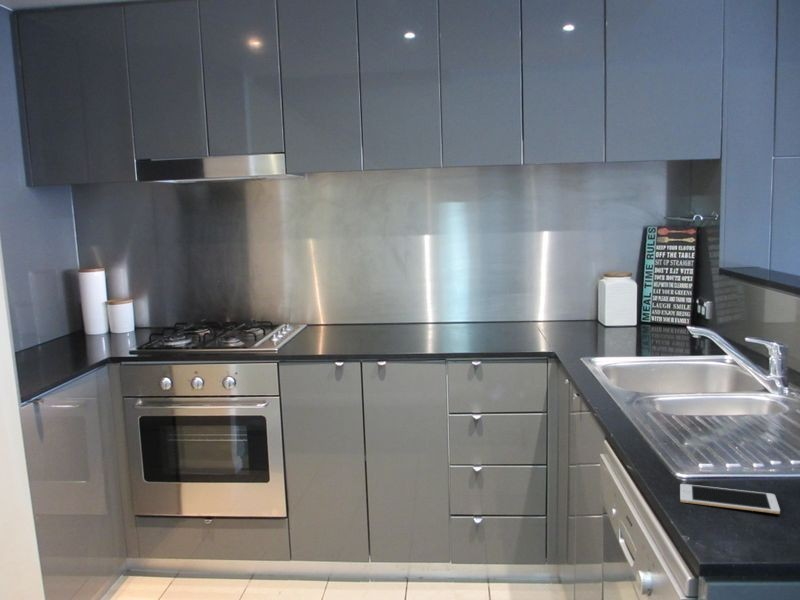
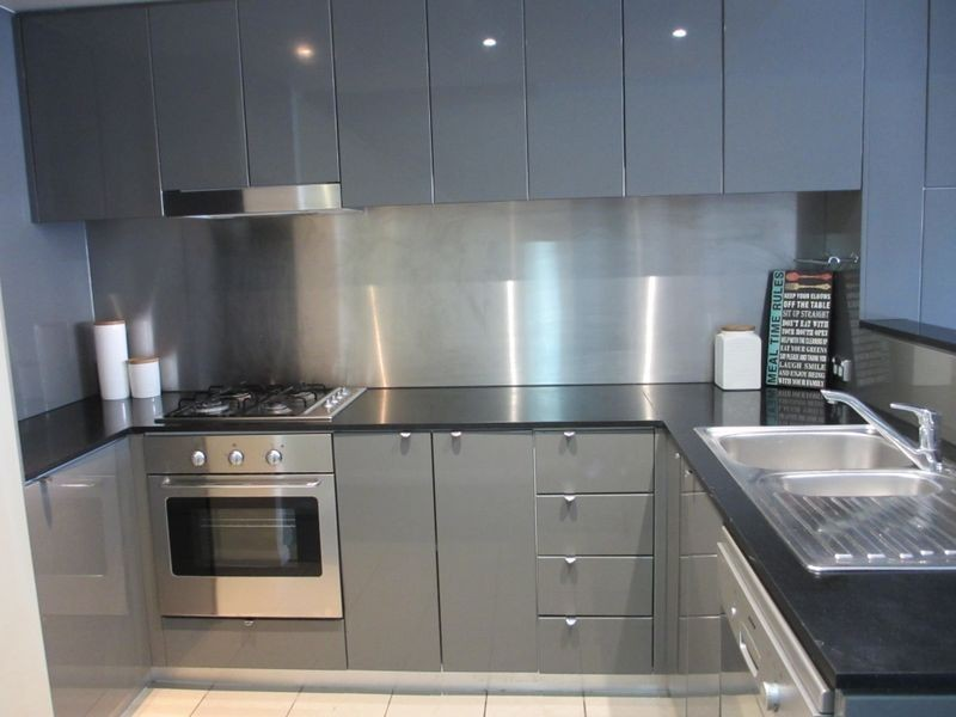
- cell phone (727, 498)
